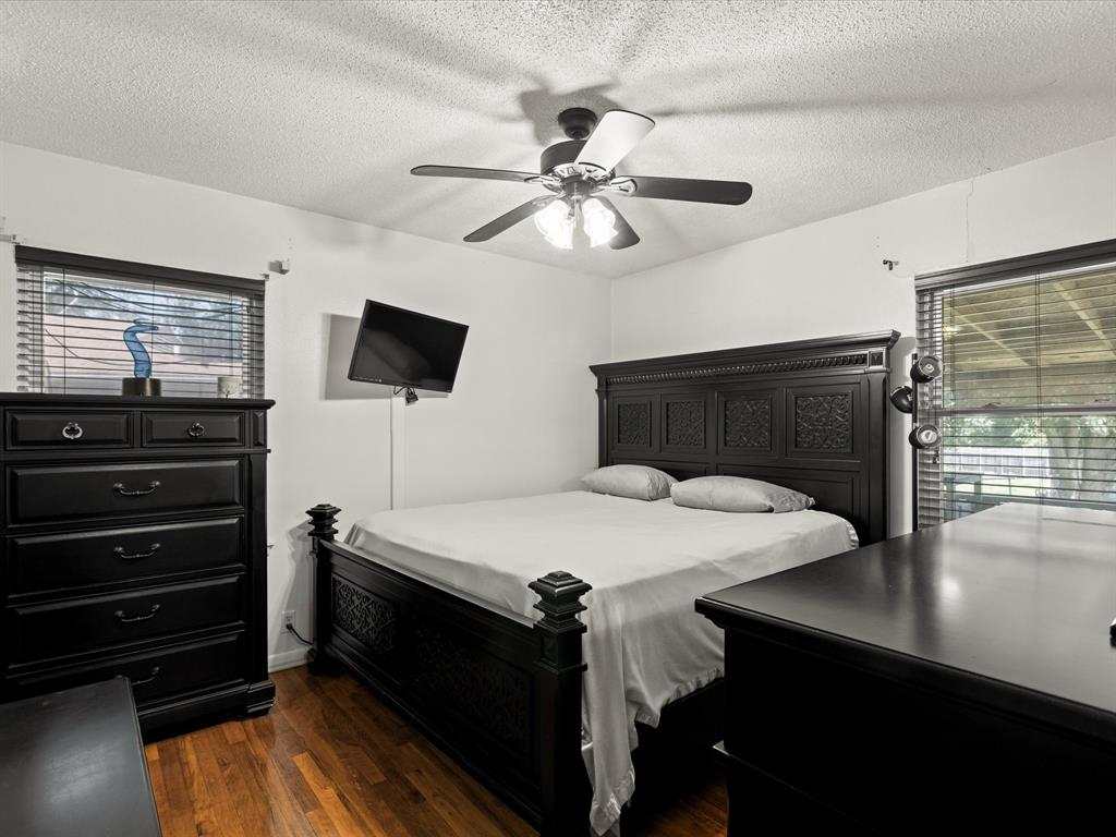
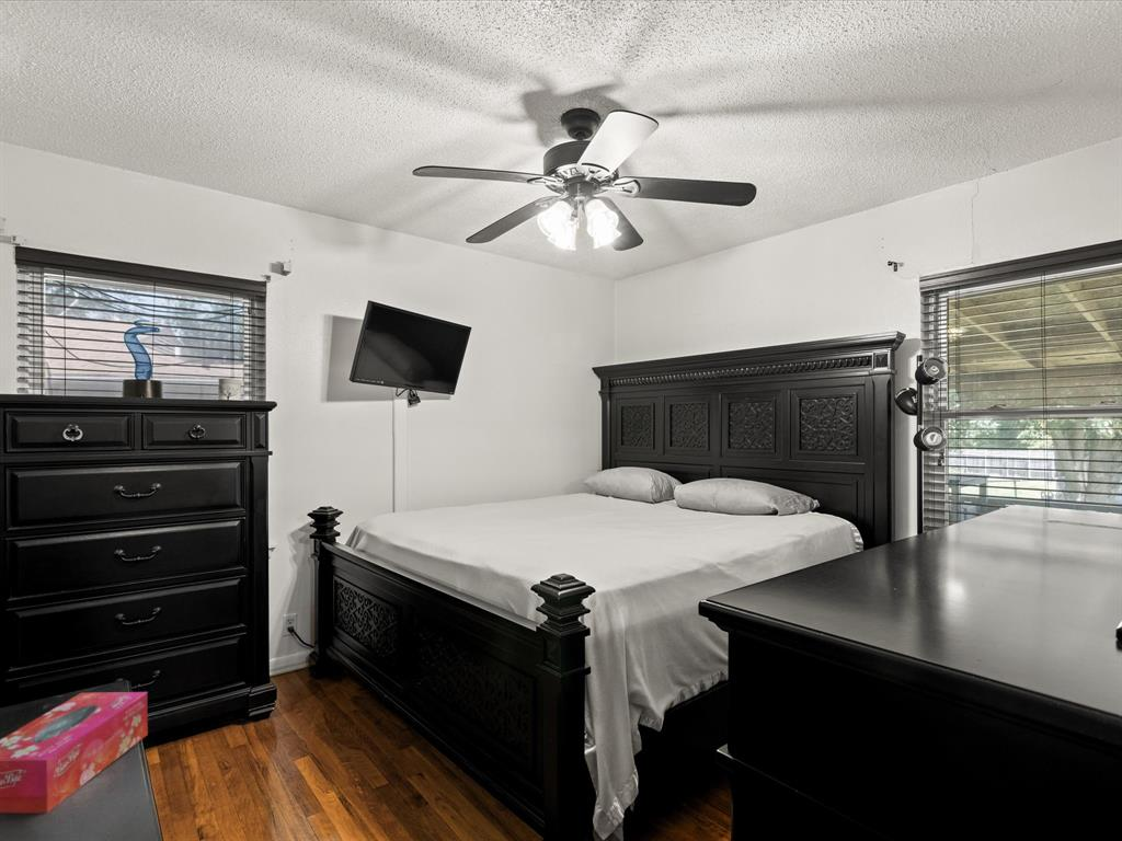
+ tissue box (66, 746)
